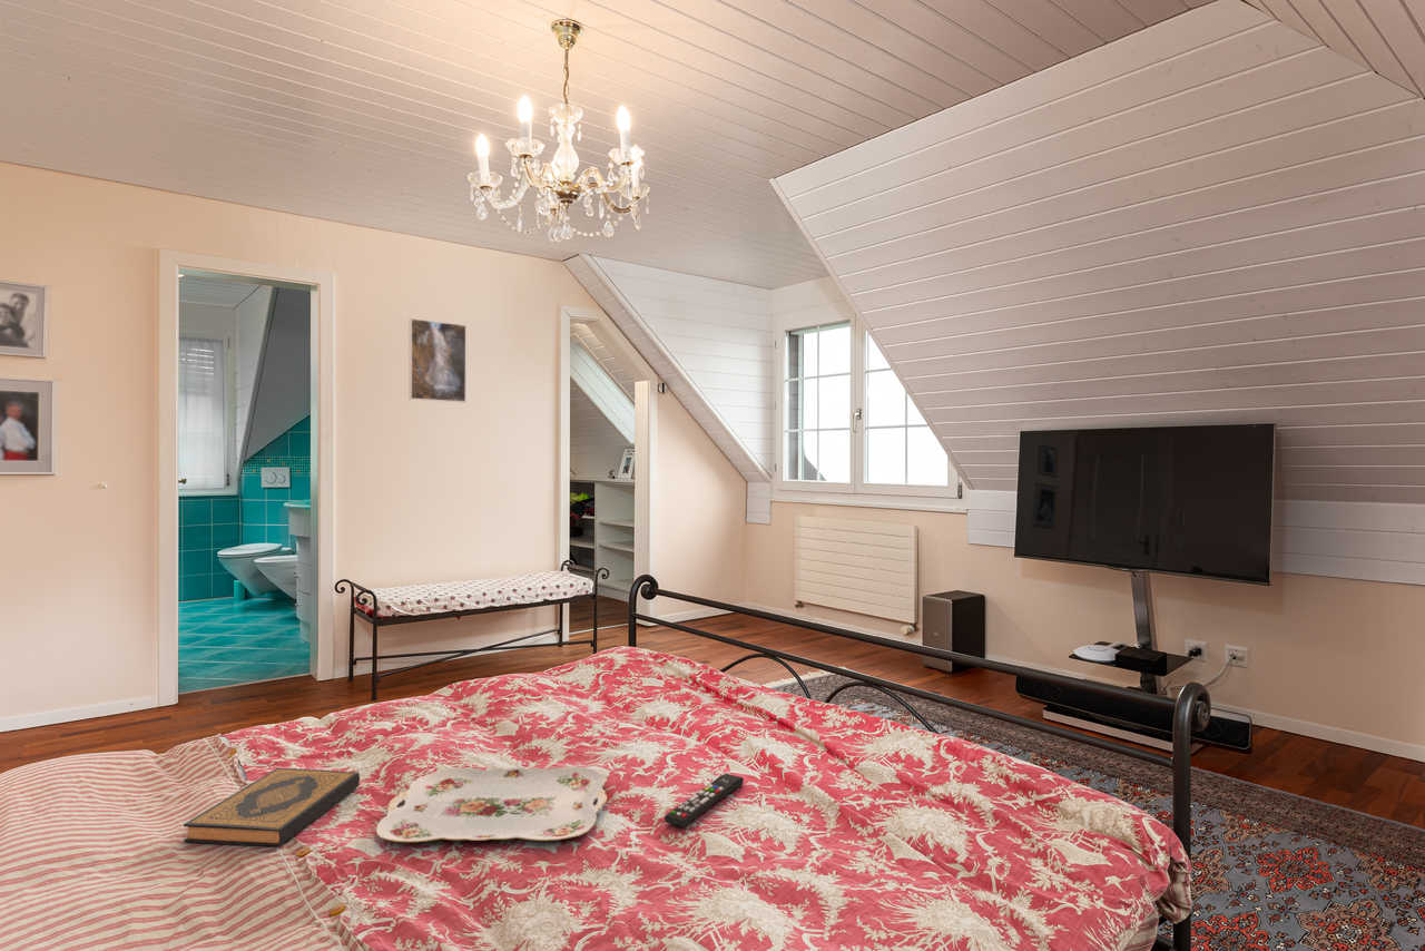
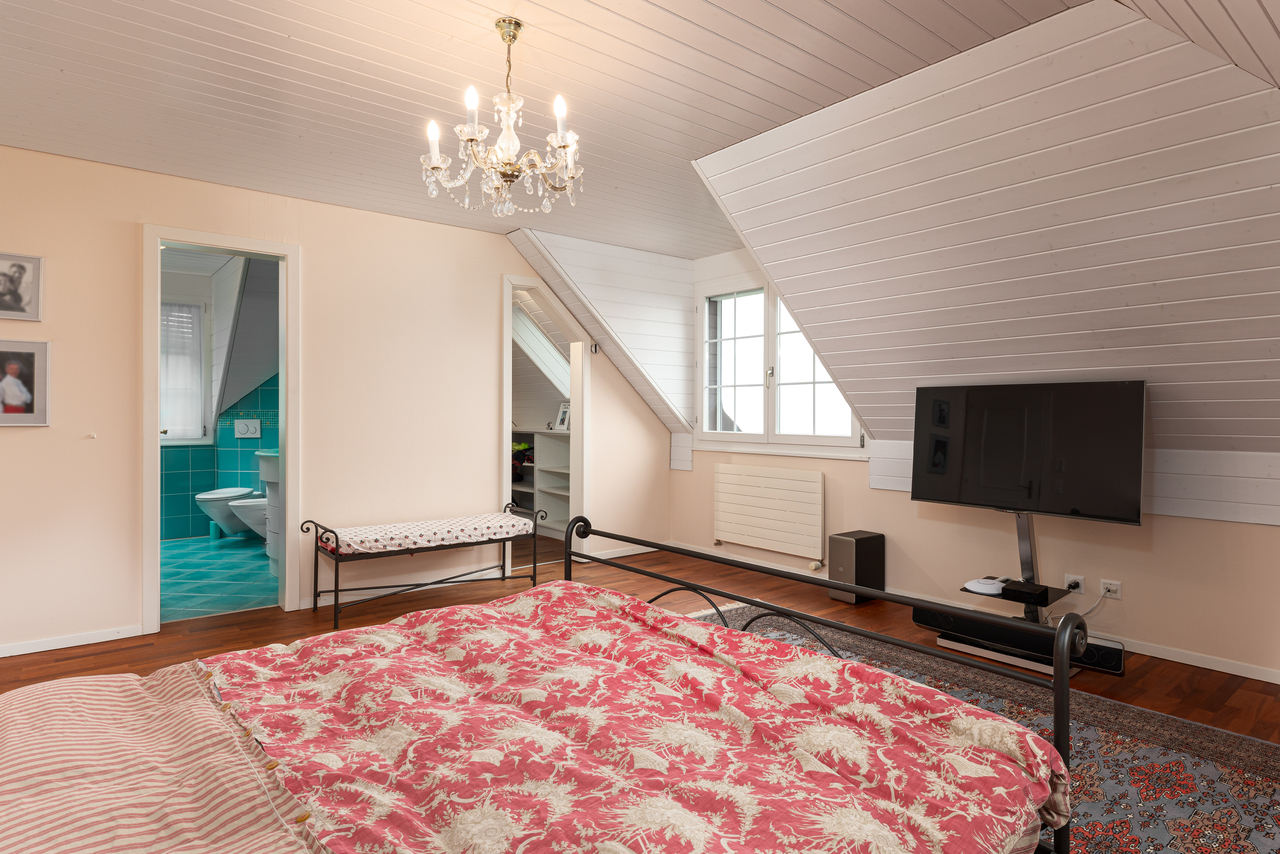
- hardback book (278, 803)
- remote control (706, 798)
- serving tray (499, 803)
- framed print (438, 361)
